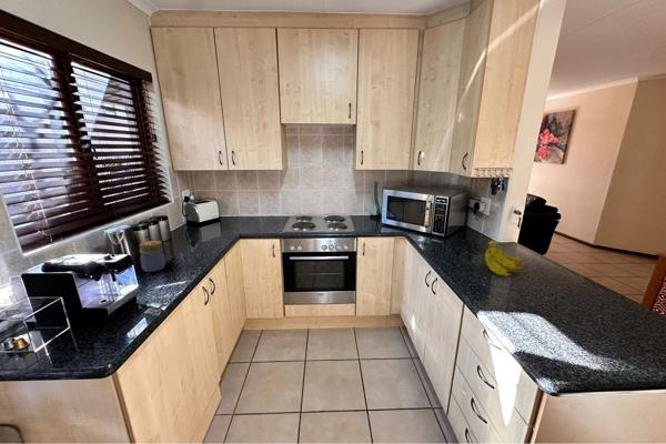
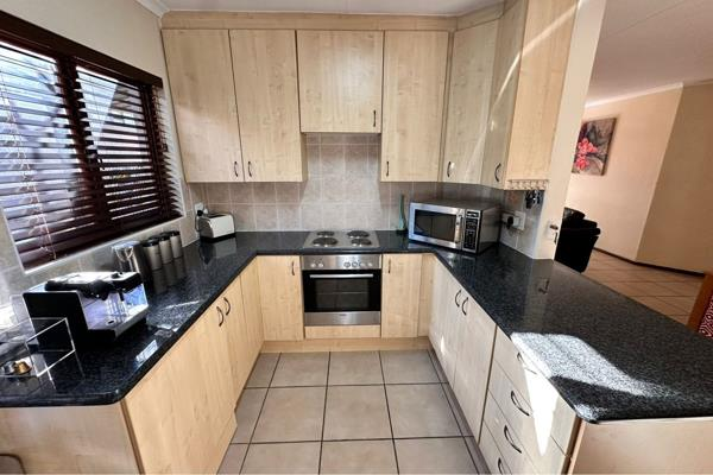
- fruit (504, 258)
- jar (152, 255)
